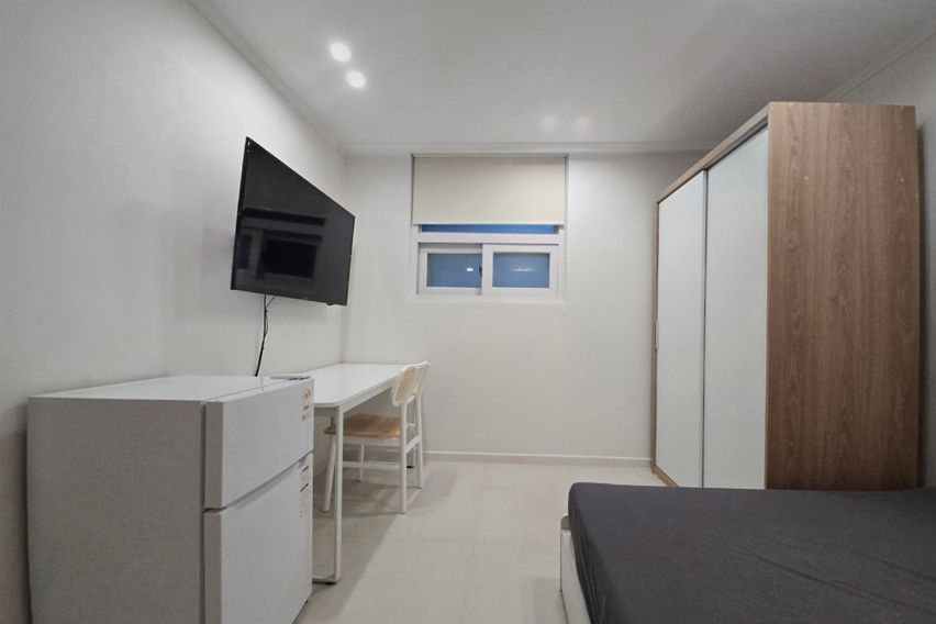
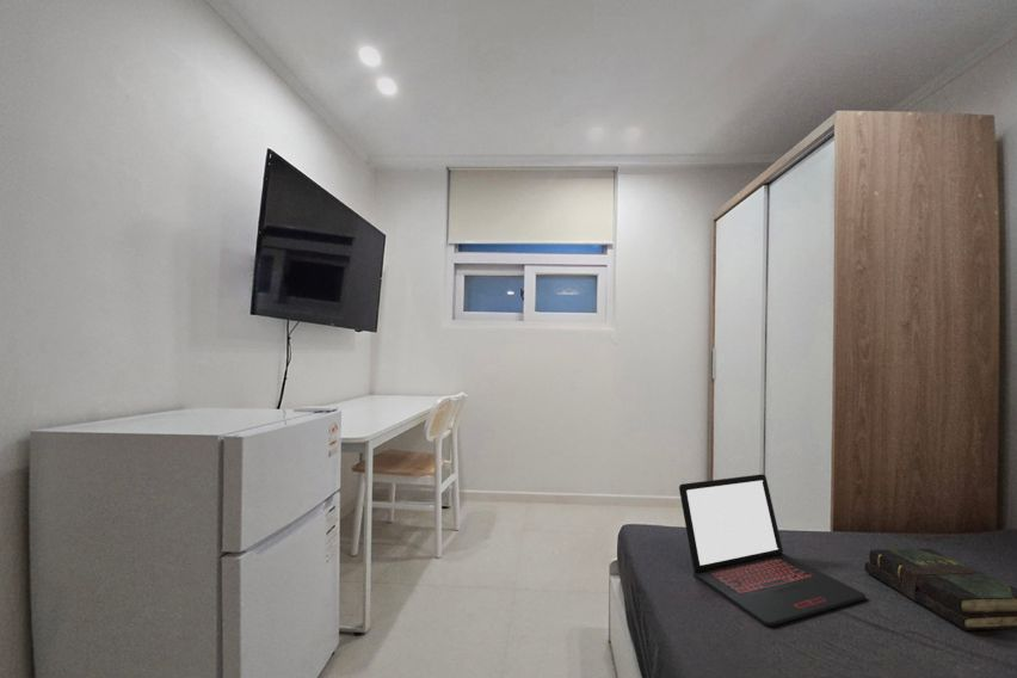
+ book (943, 584)
+ laptop (765, 538)
